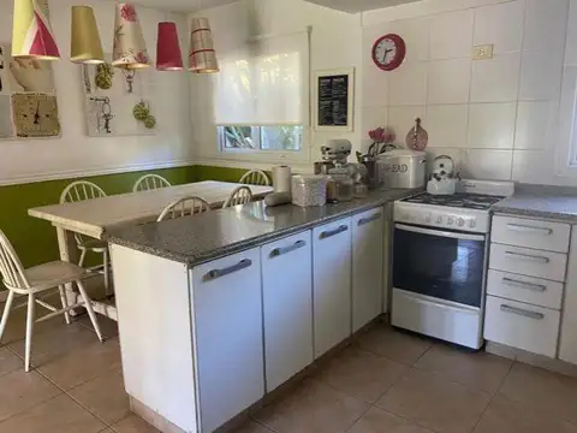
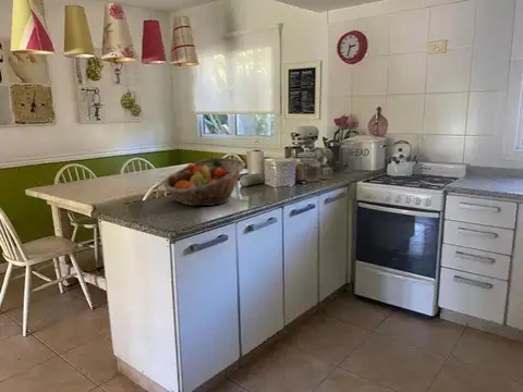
+ fruit basket (204, 180)
